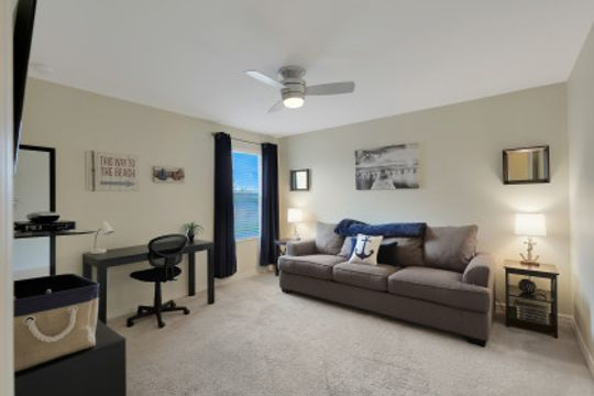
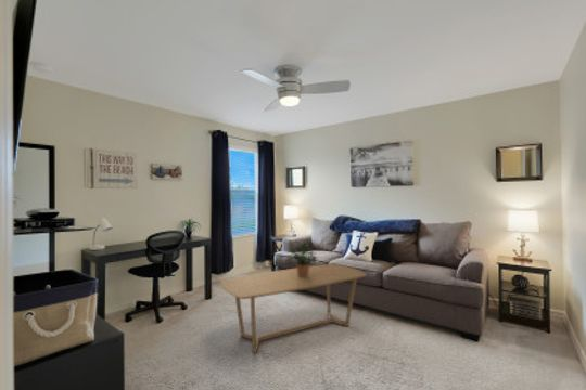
+ coffee table (295, 290)
+ potted plant (301, 257)
